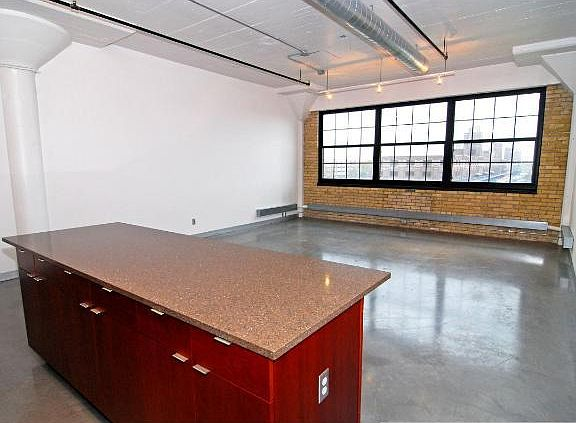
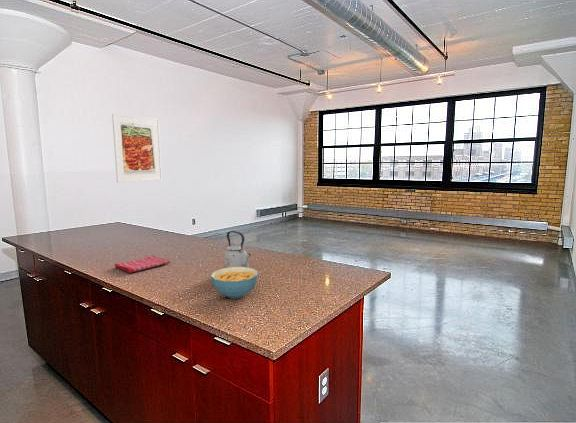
+ kettle (238, 253)
+ dish towel (142, 263)
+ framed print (138, 149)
+ cereal bowl (235, 284)
